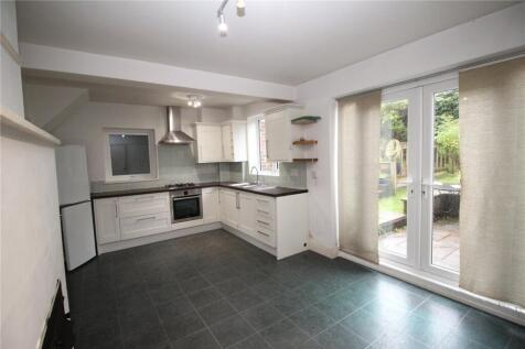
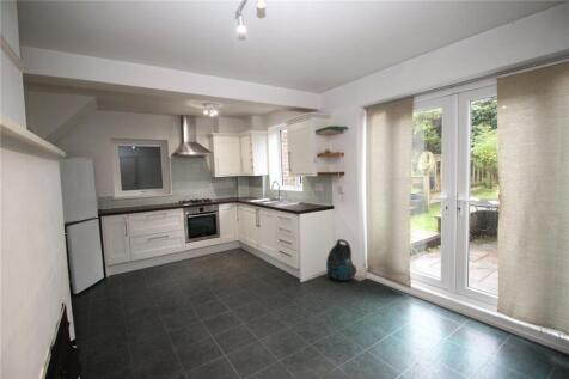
+ vacuum cleaner (339, 258)
